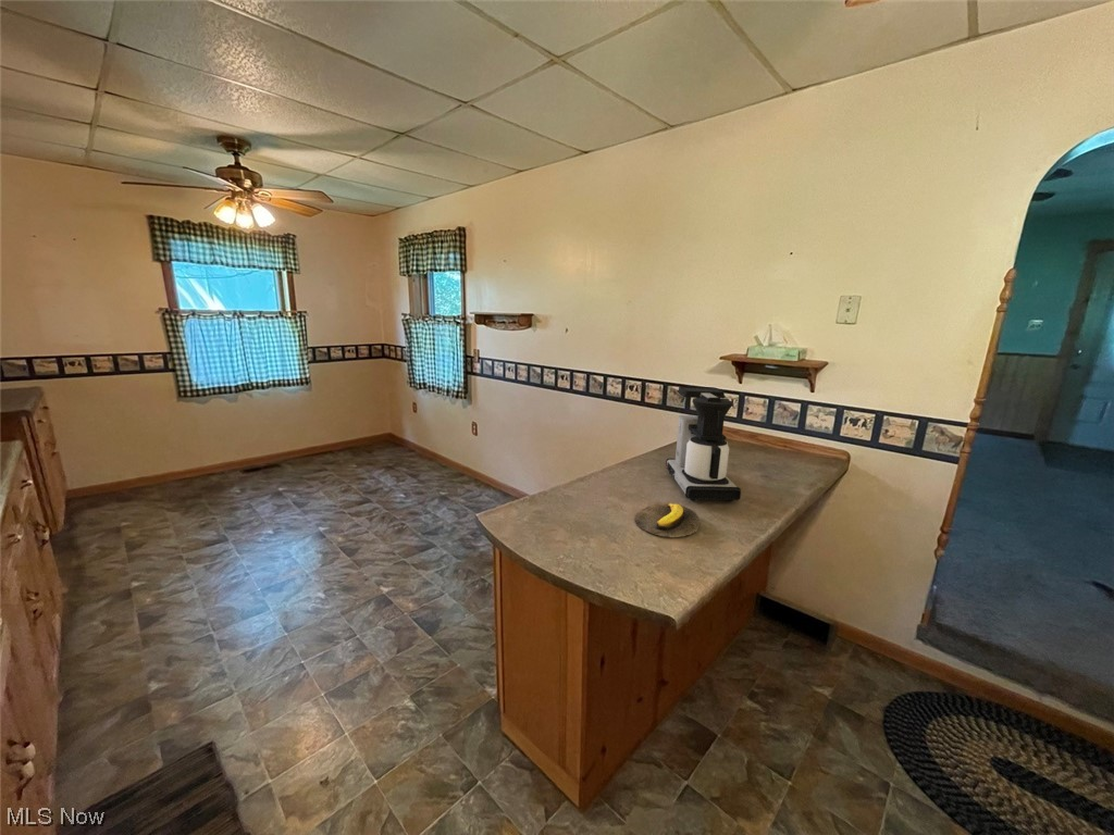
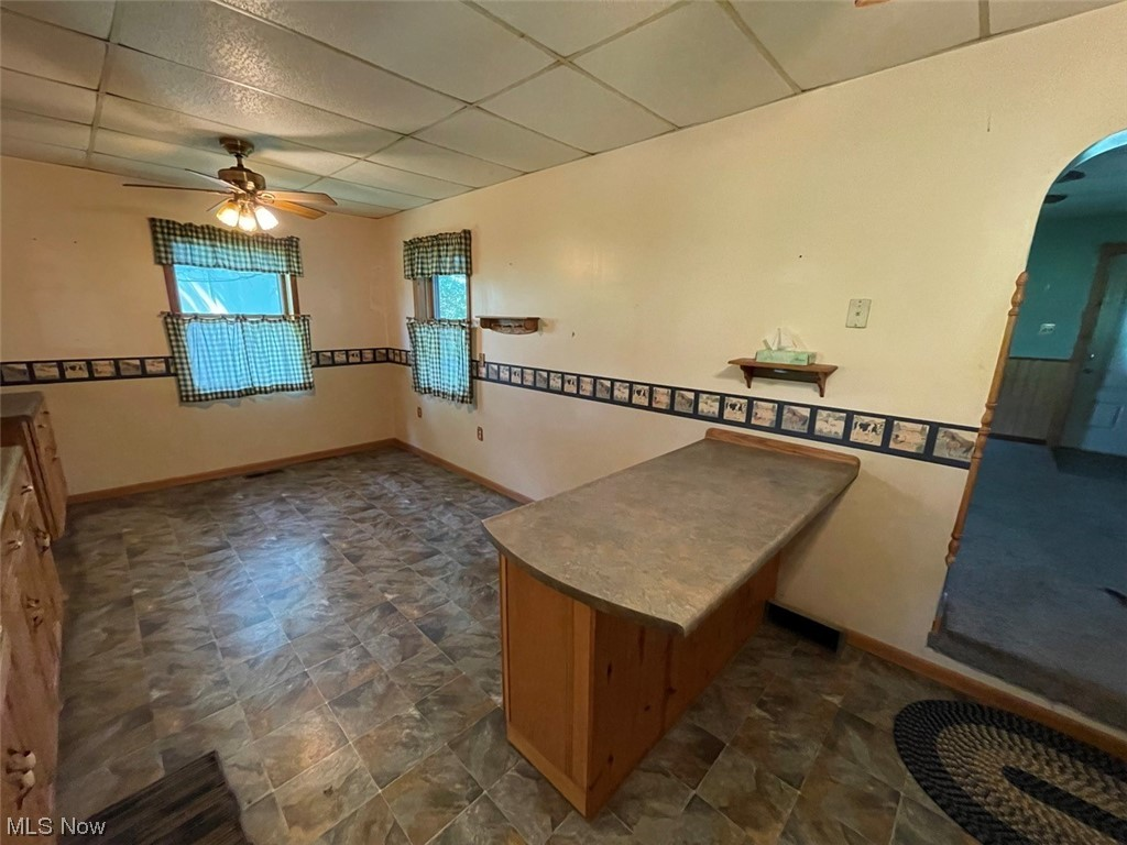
- banana (667, 514)
- coffee maker (703, 440)
